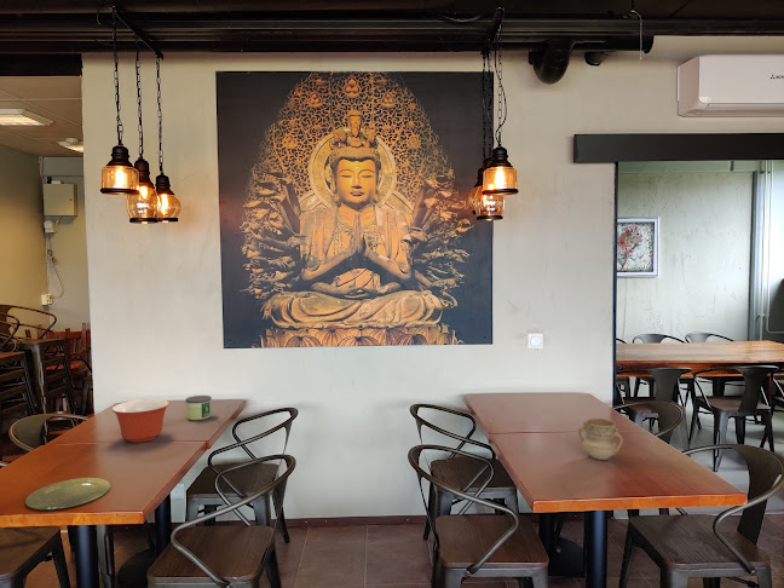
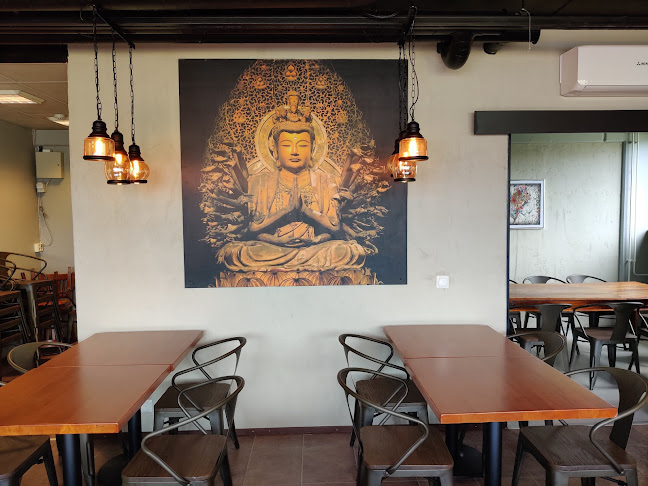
- plate (69, 492)
- mug (599, 439)
- mixing bowl (142, 421)
- candle (198, 408)
